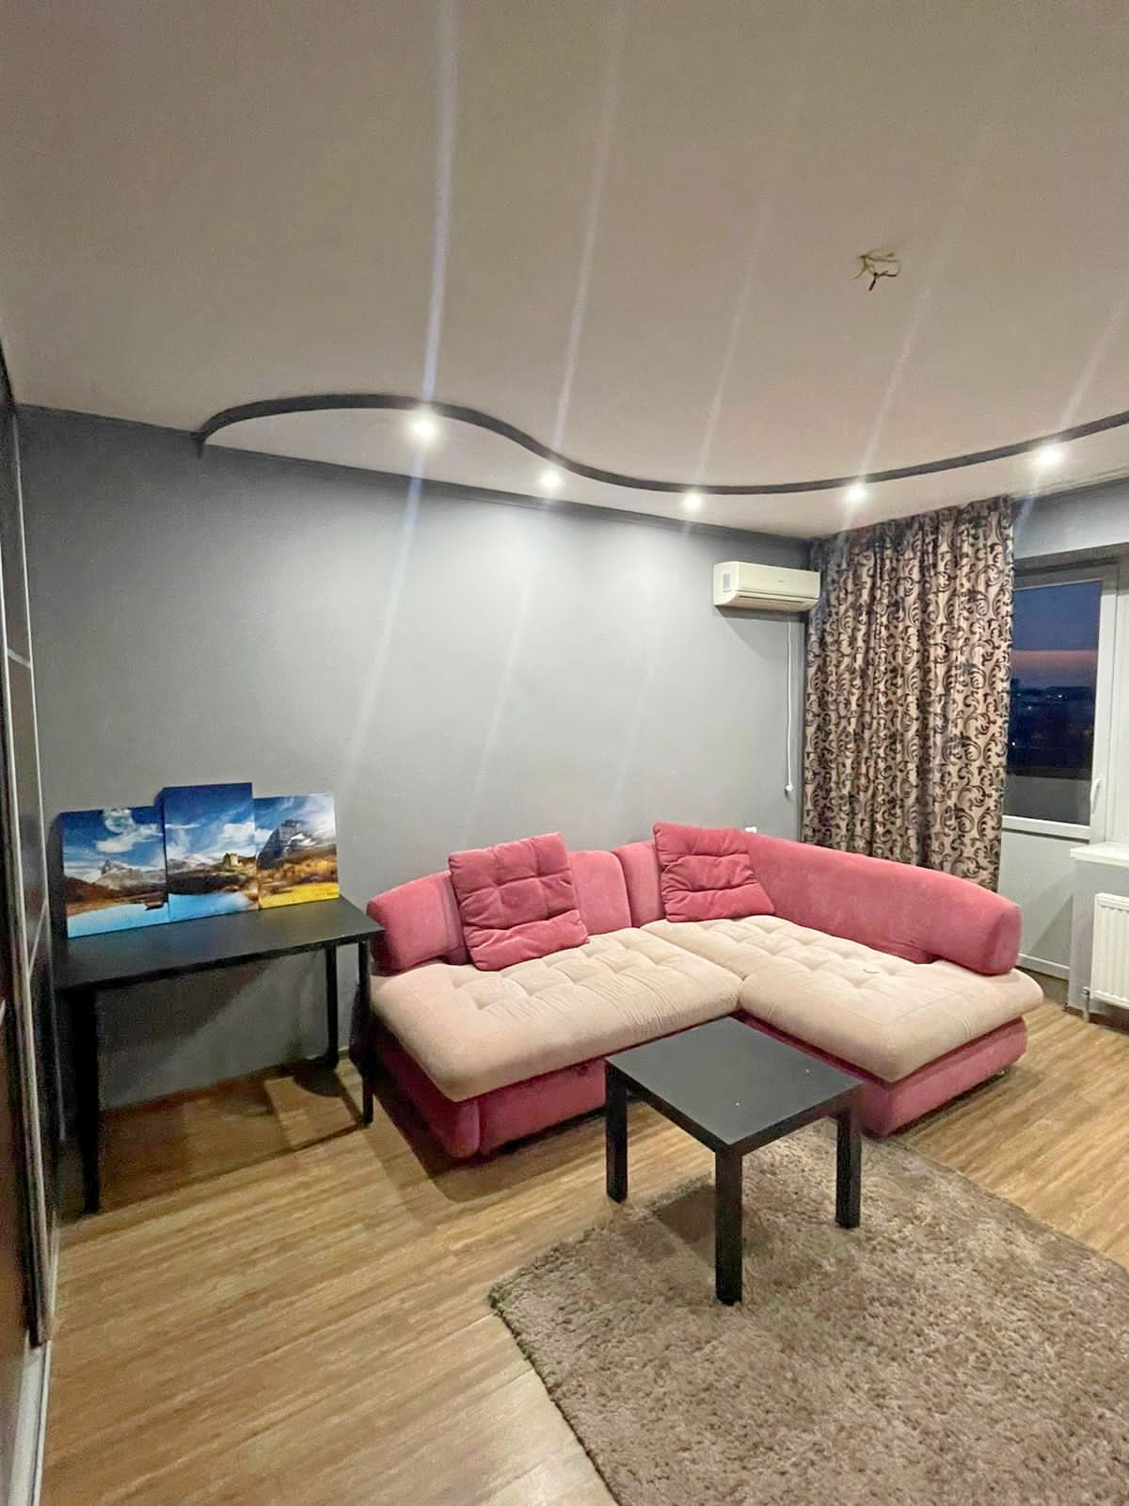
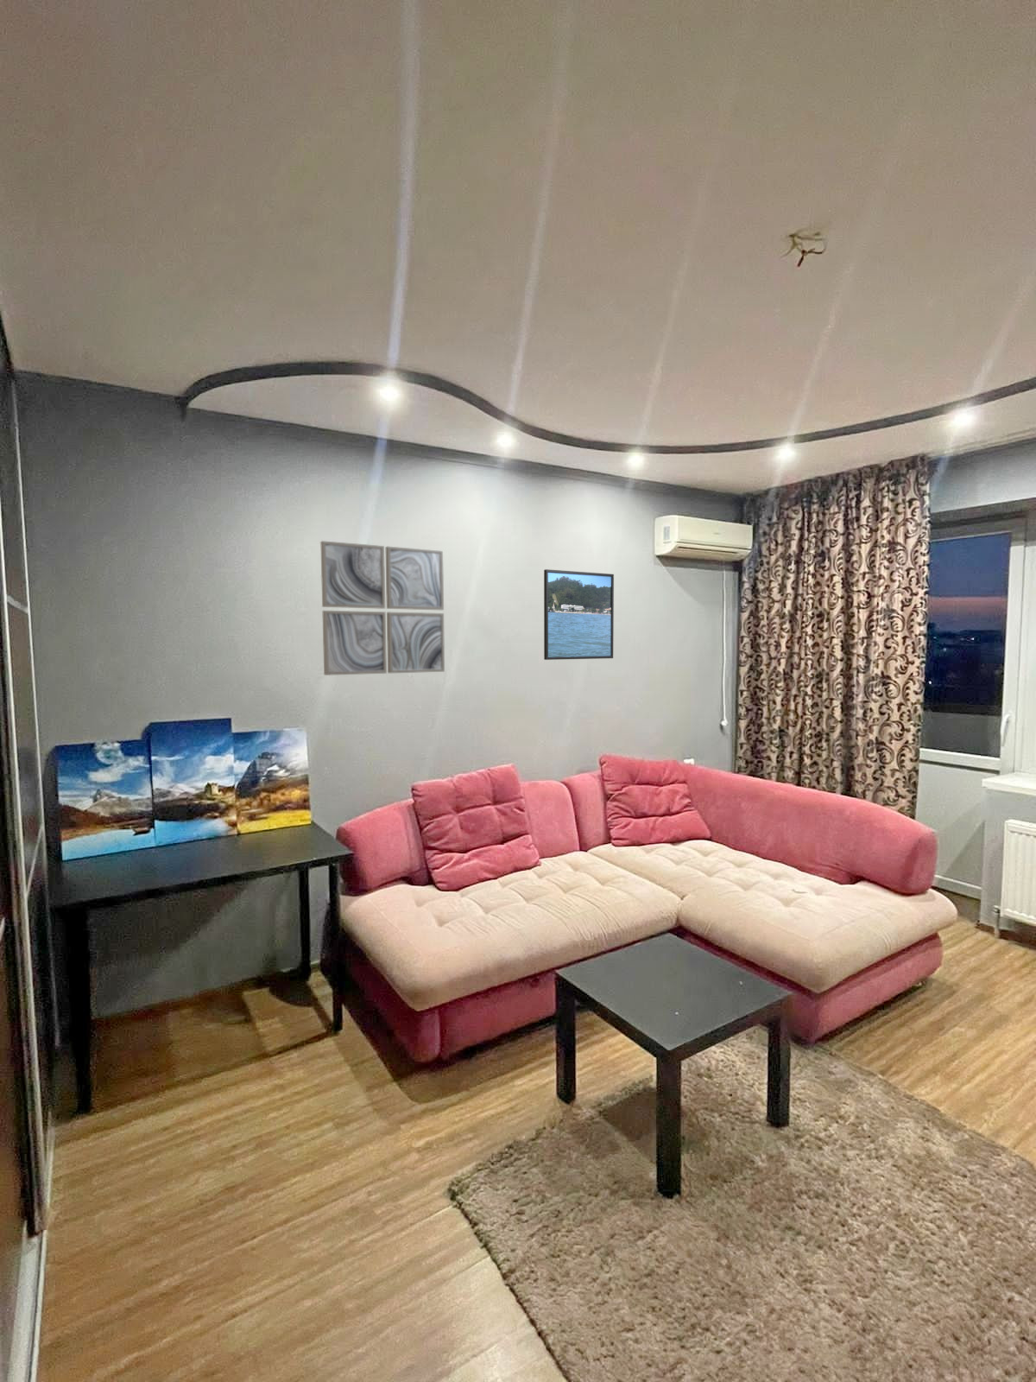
+ wall art (386, 608)
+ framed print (579, 615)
